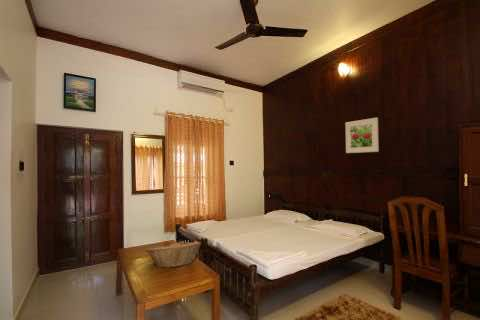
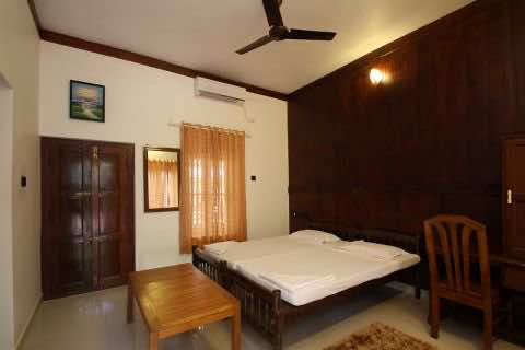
- fruit basket (174, 250)
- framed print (361, 136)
